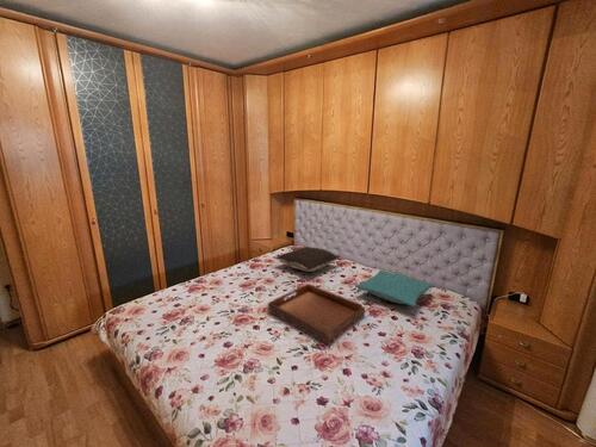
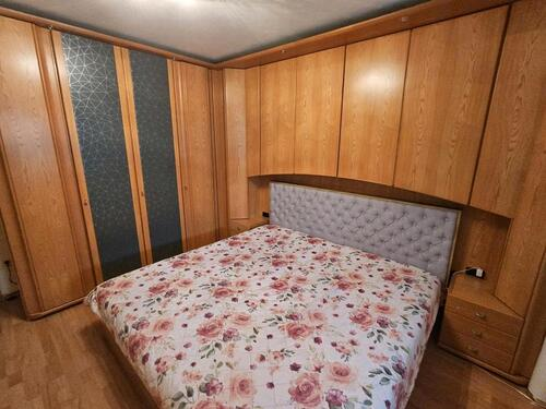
- pillow (395, 286)
- serving tray (316, 309)
- pillow (306, 257)
